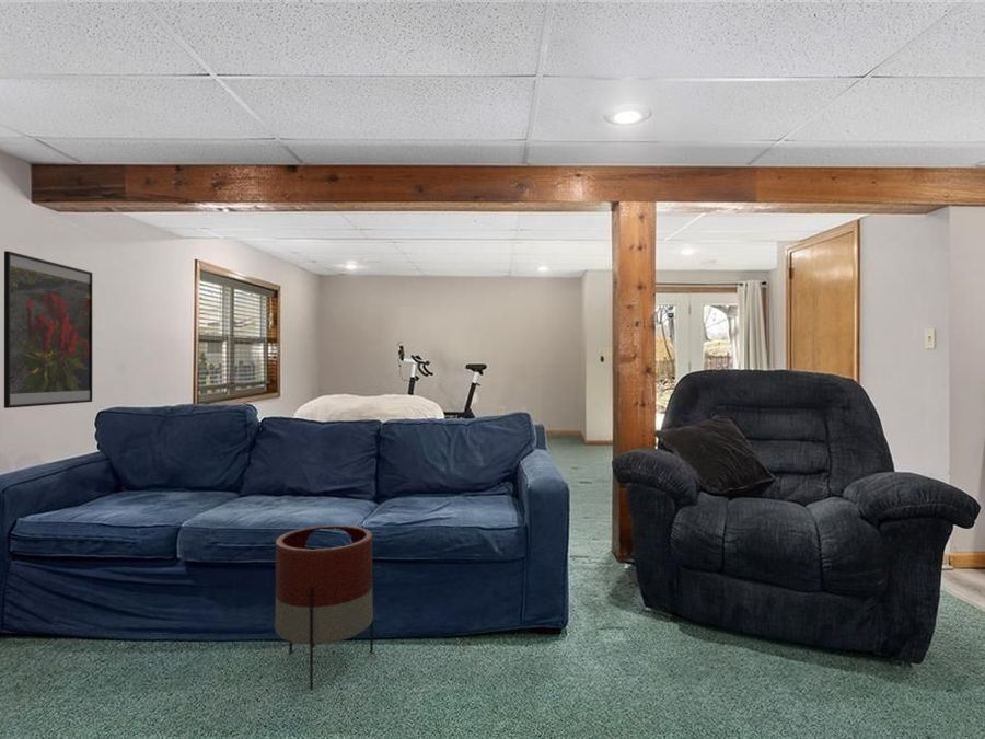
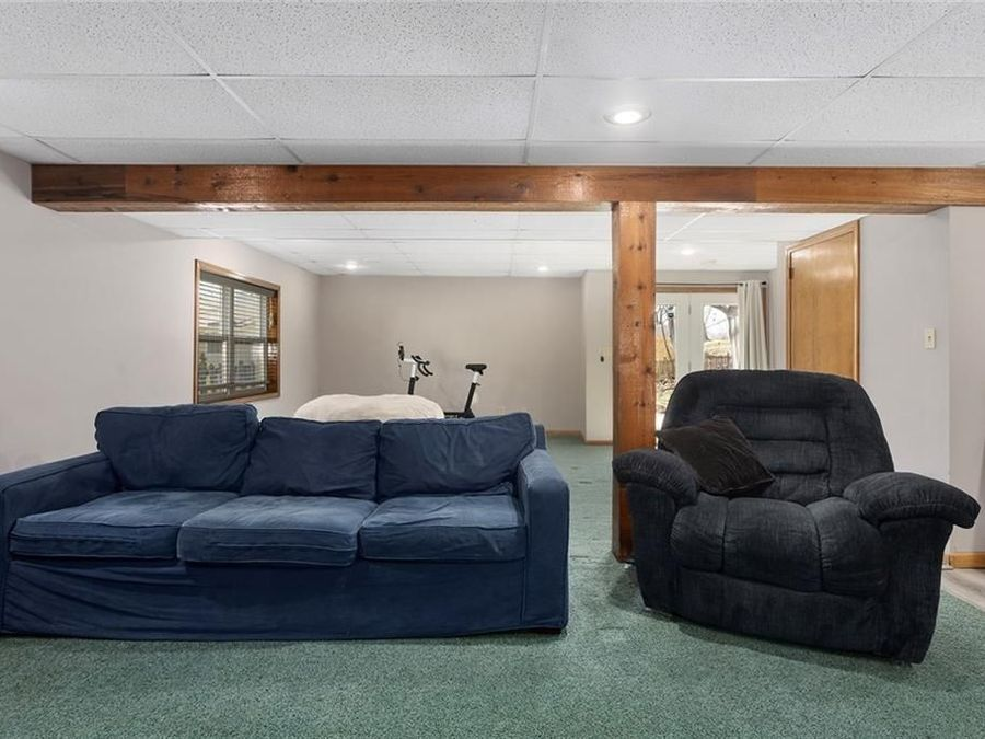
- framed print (53, 333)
- planter (324, 600)
